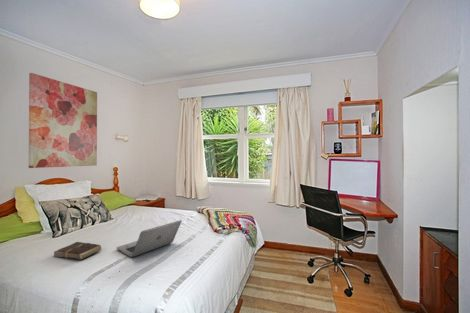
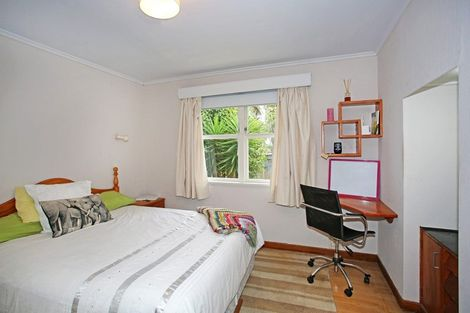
- laptop (149, 234)
- wall art (67, 125)
- book (78, 250)
